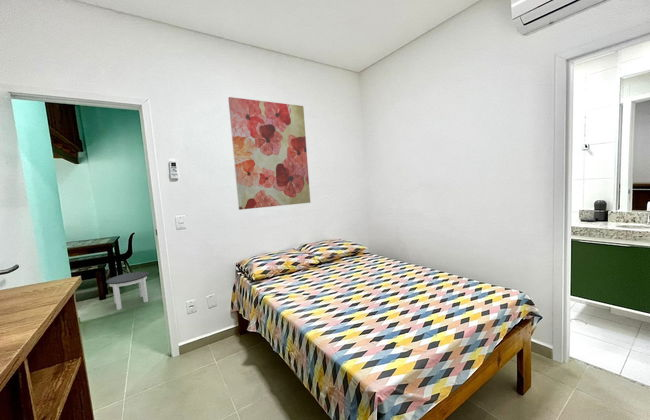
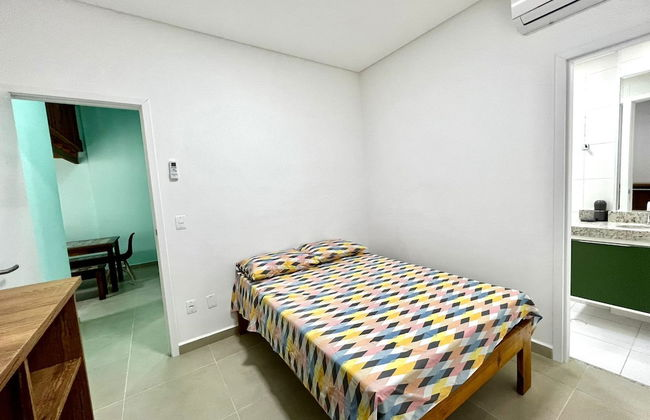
- wall art (272, 154)
- round table (129, 284)
